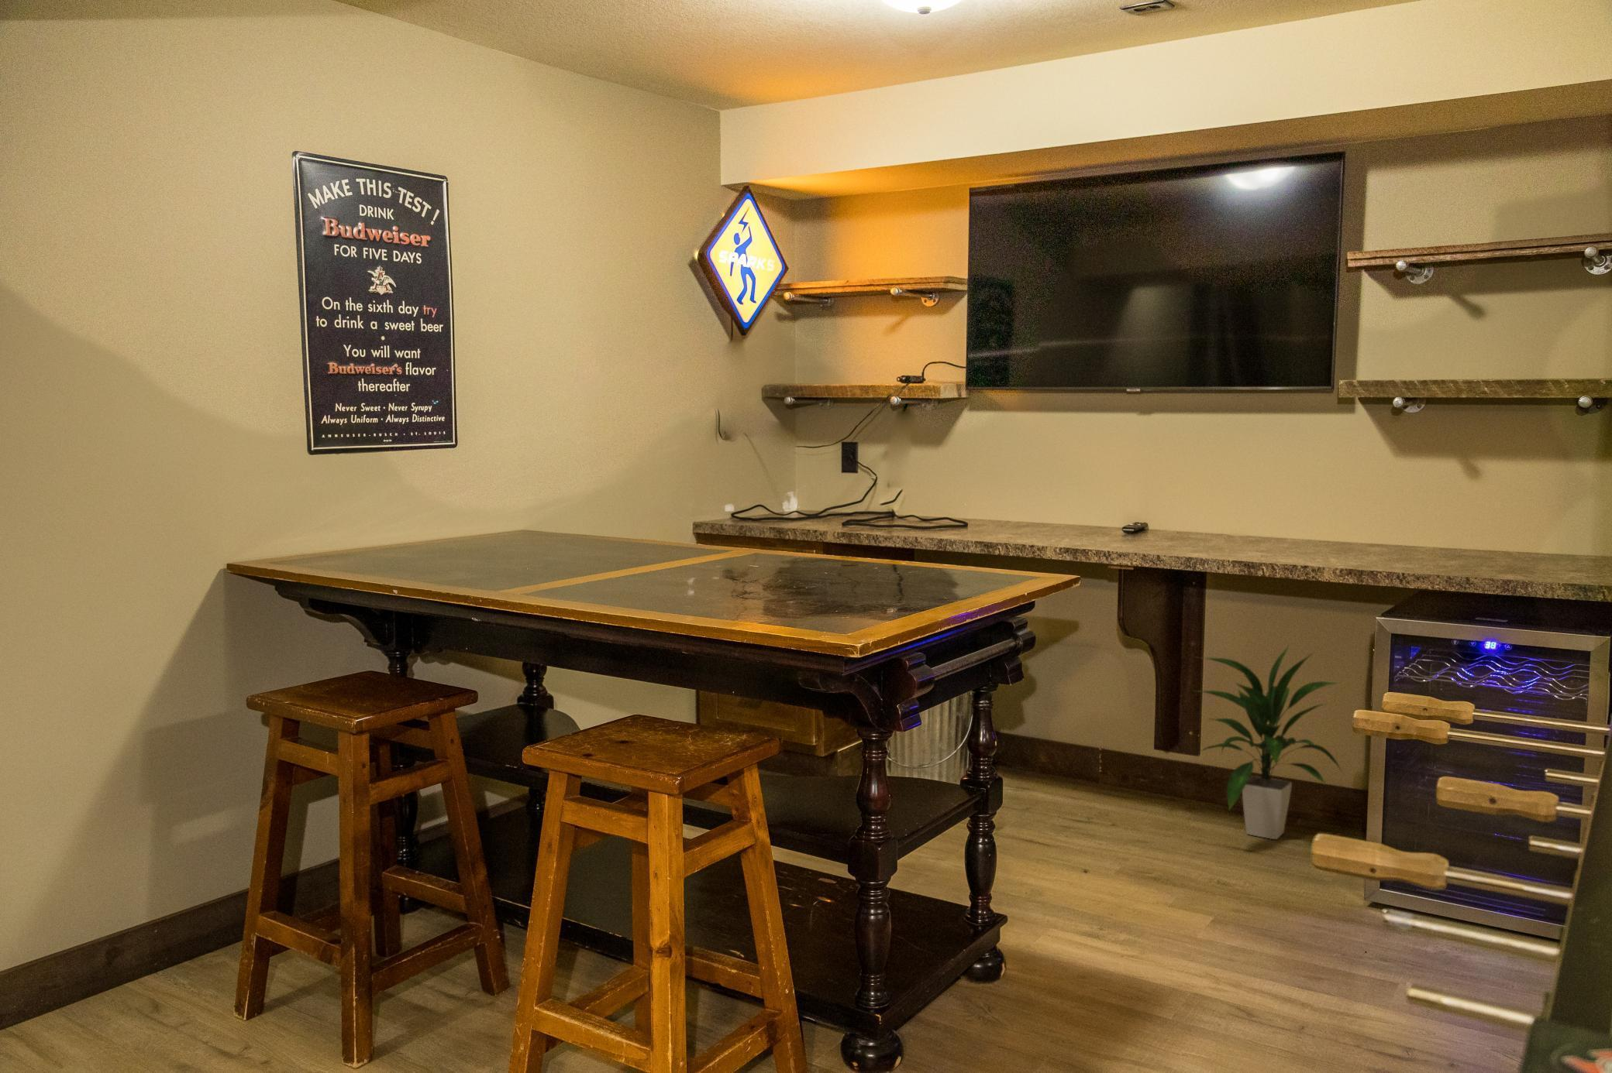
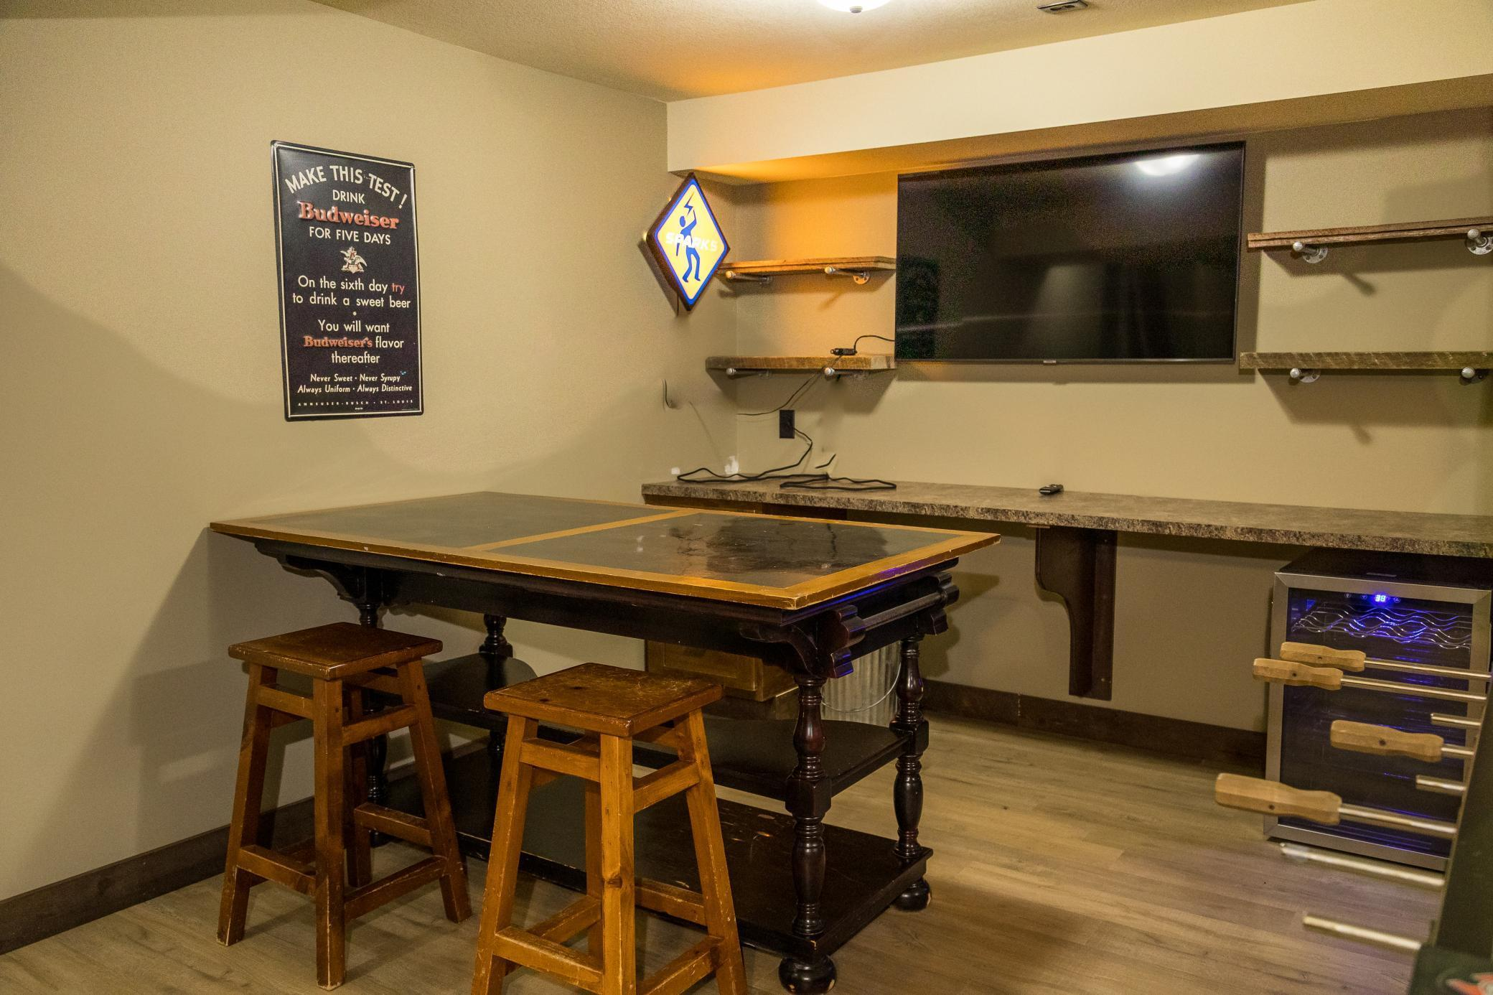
- indoor plant (1262, 739)
